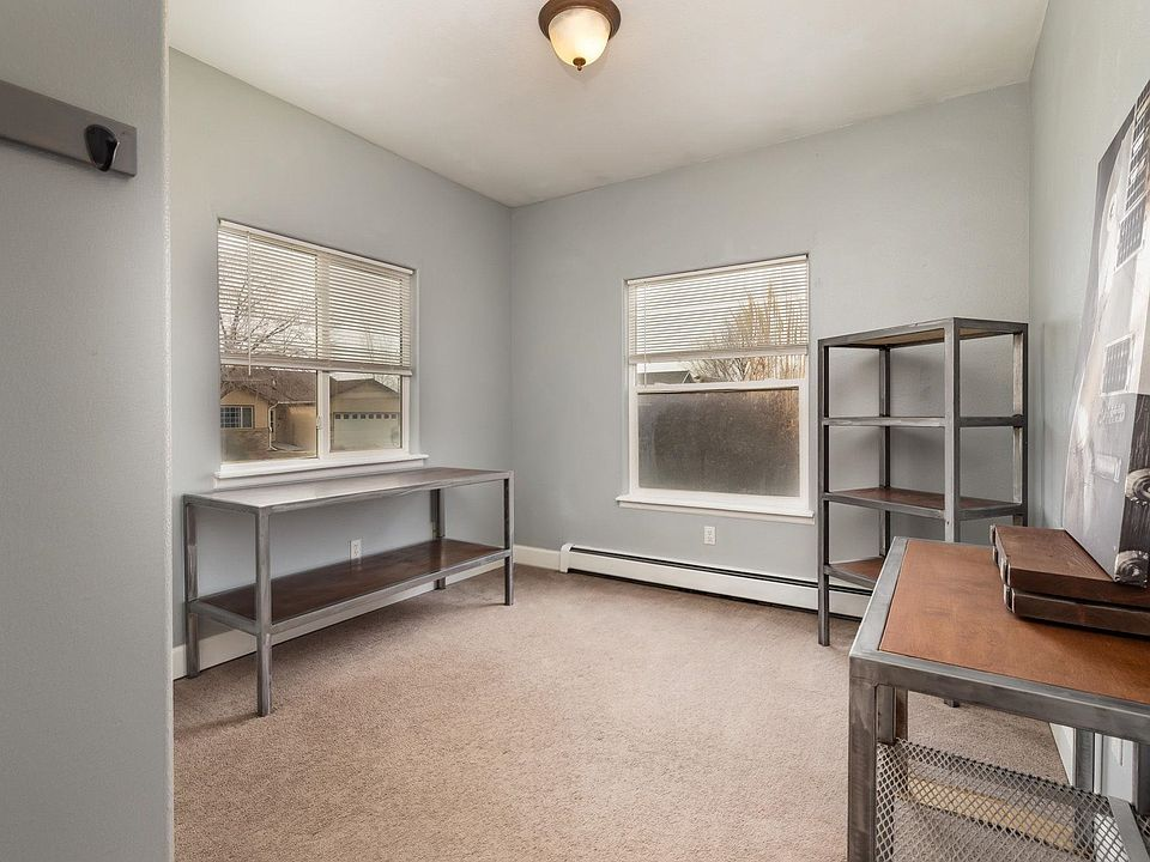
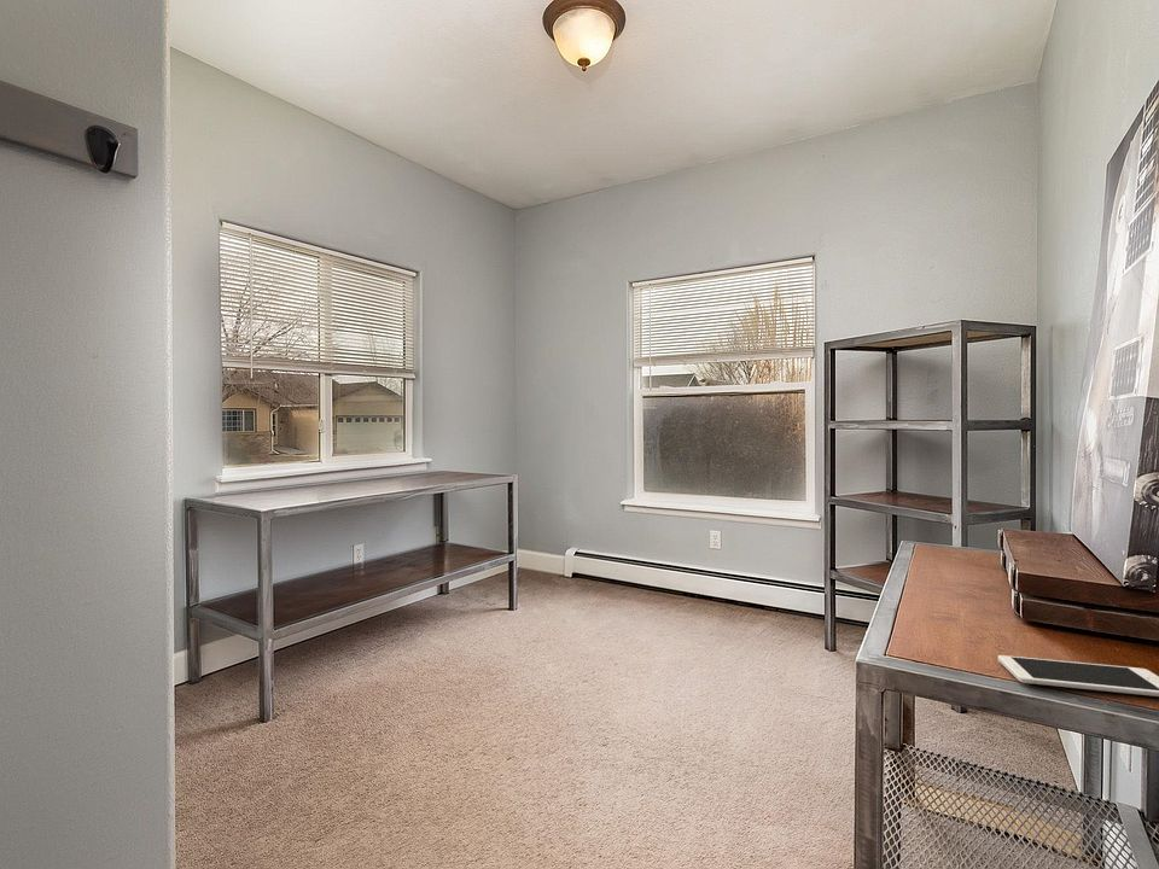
+ cell phone (1084, 675)
